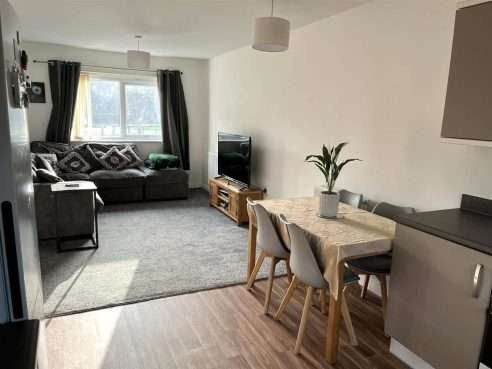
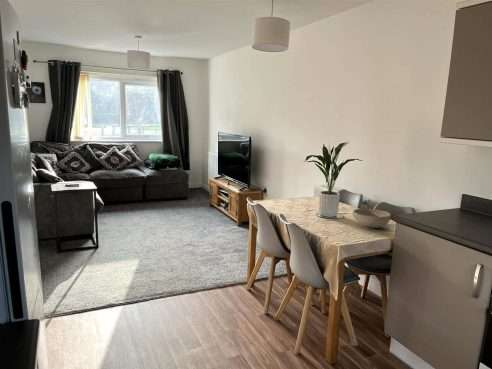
+ bowl (371, 219)
